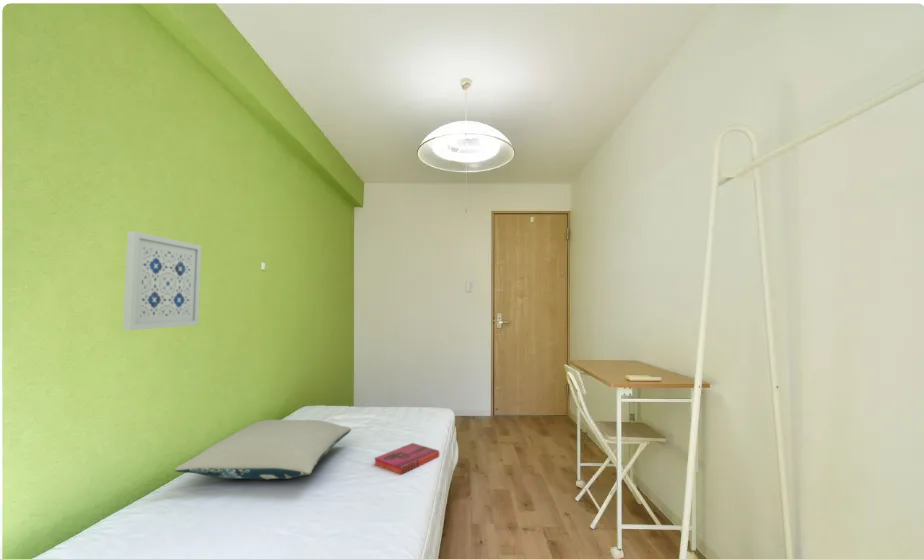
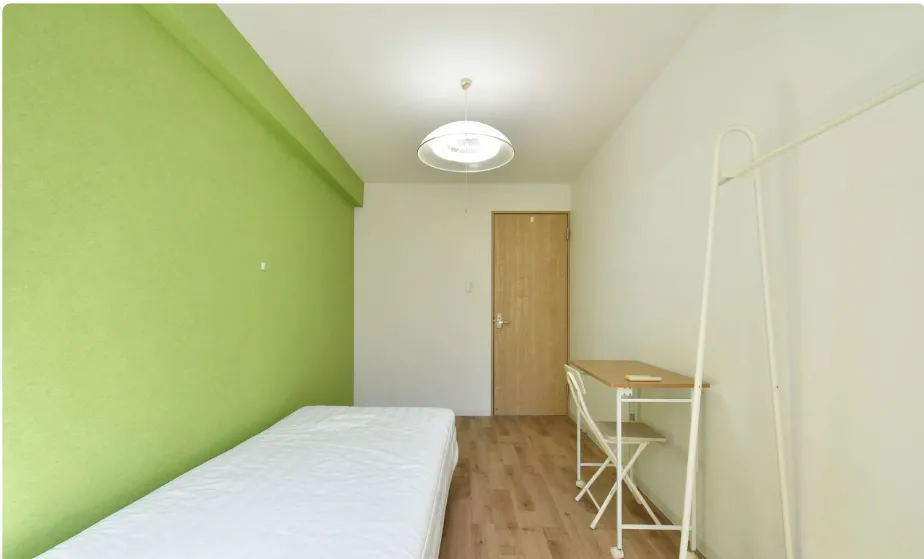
- hardback book (407, 457)
- pillow (275, 446)
- wall art (166, 283)
